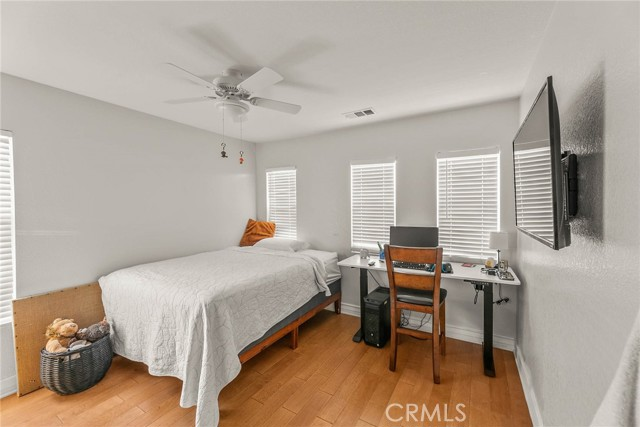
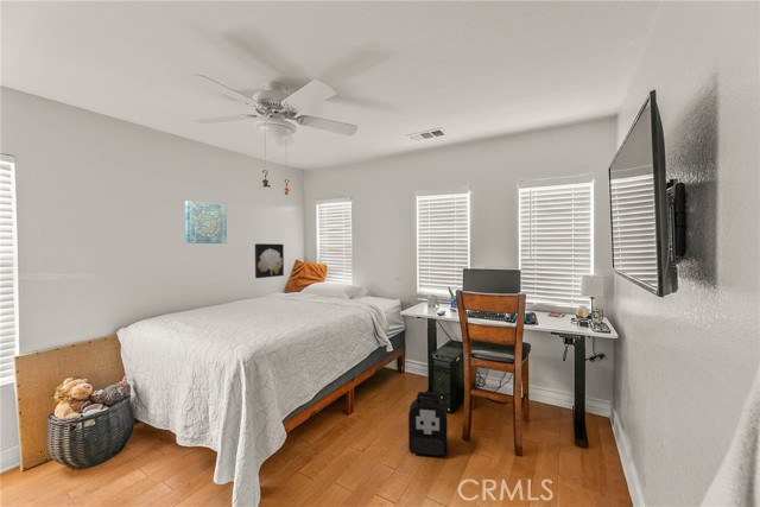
+ wall art (270, 260)
+ backpack (428, 420)
+ wall art (207, 223)
